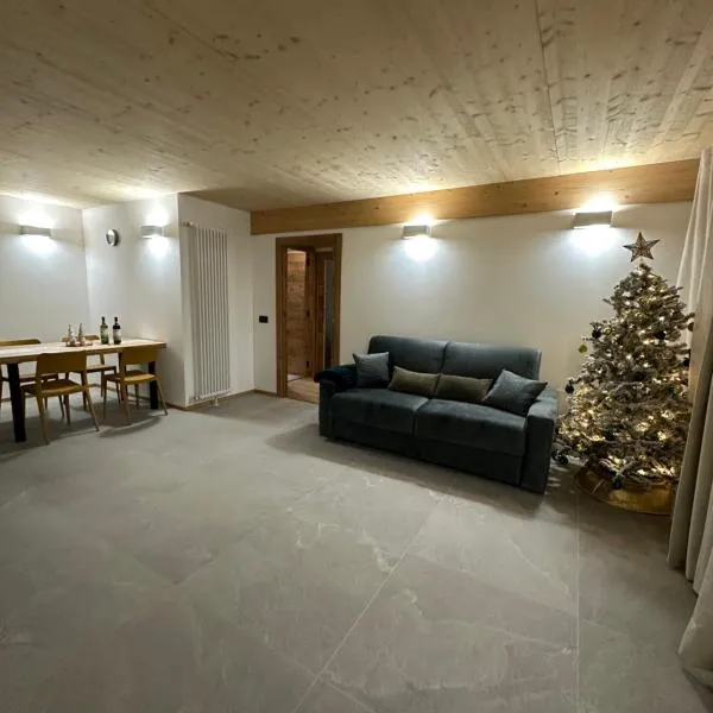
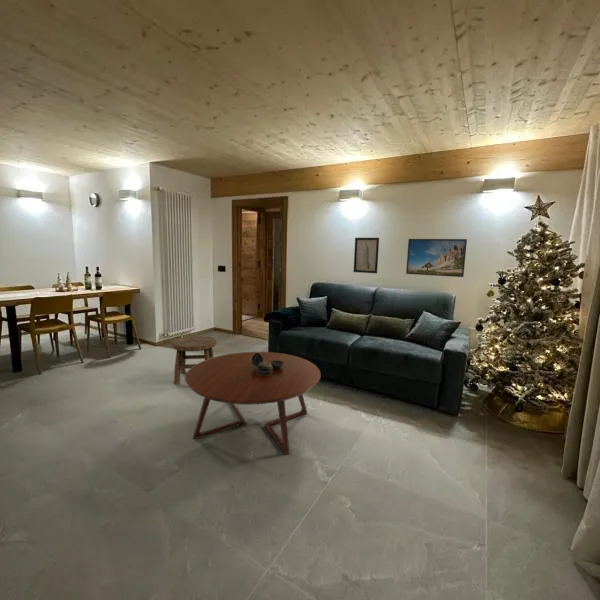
+ coffee table (254, 398)
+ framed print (435, 257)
+ wall art (366, 255)
+ decorative bowl (266, 362)
+ stool (195, 358)
